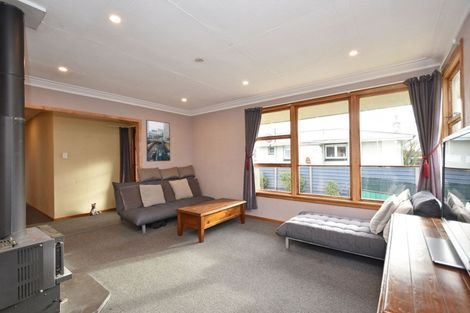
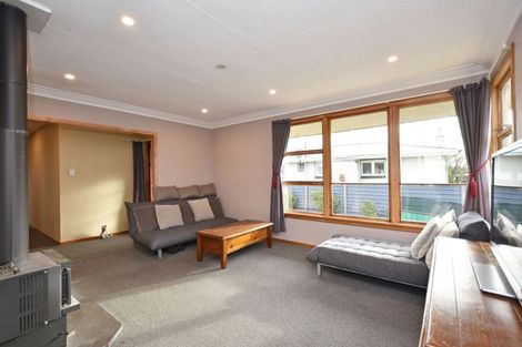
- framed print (158, 141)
